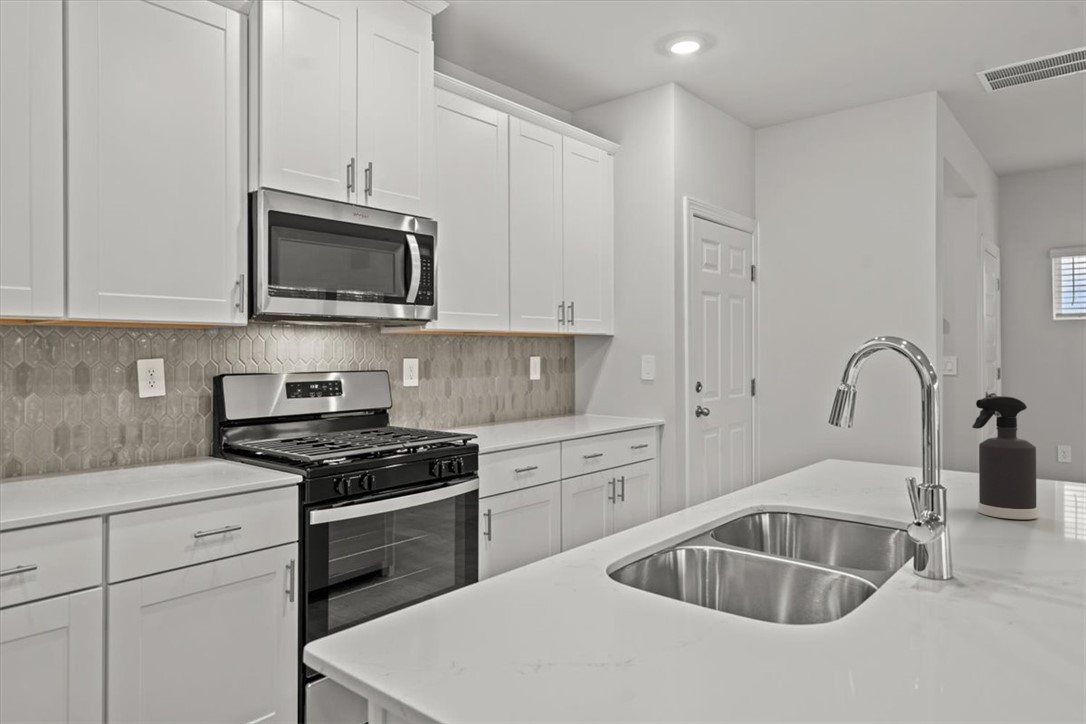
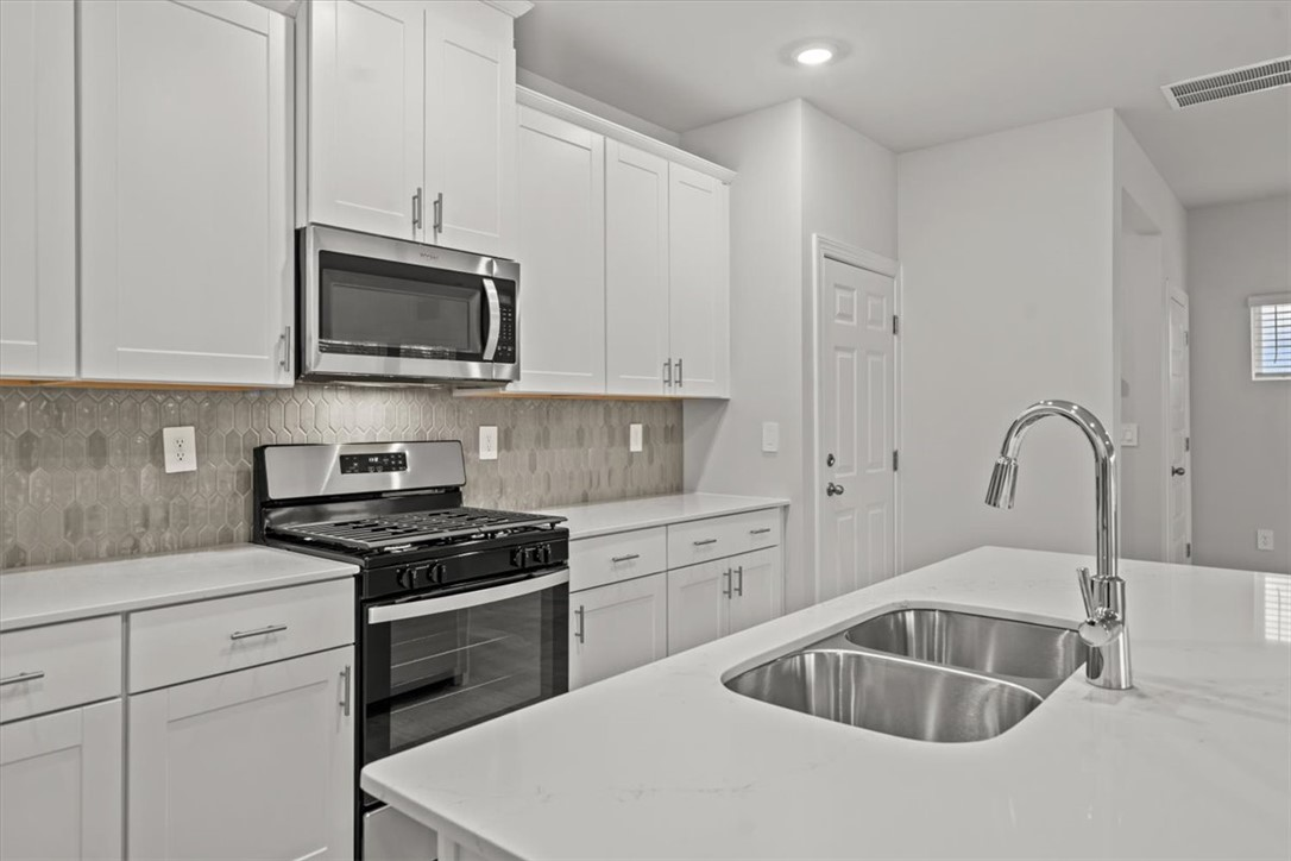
- spray bottle (1003, 455)
